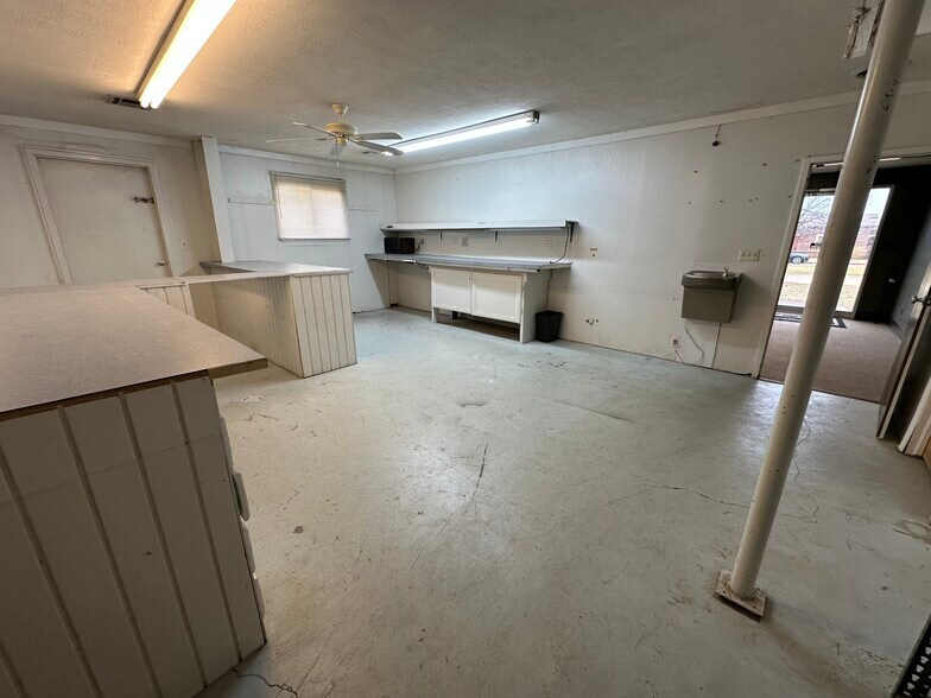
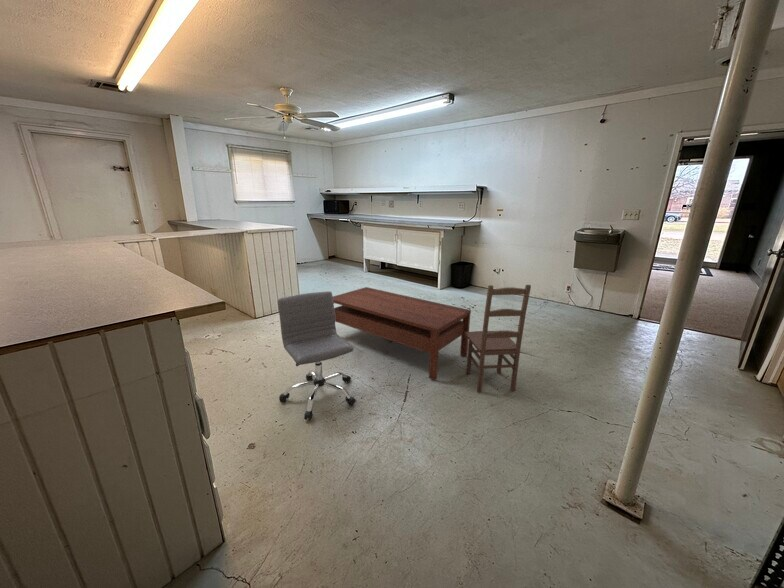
+ coffee table (394, 325)
+ chair (316, 349)
+ chair (493, 331)
